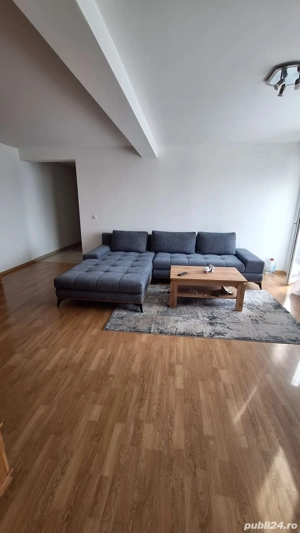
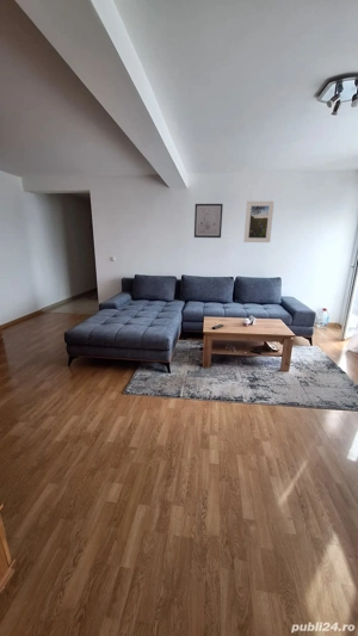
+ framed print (258, 222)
+ wall art (208, 221)
